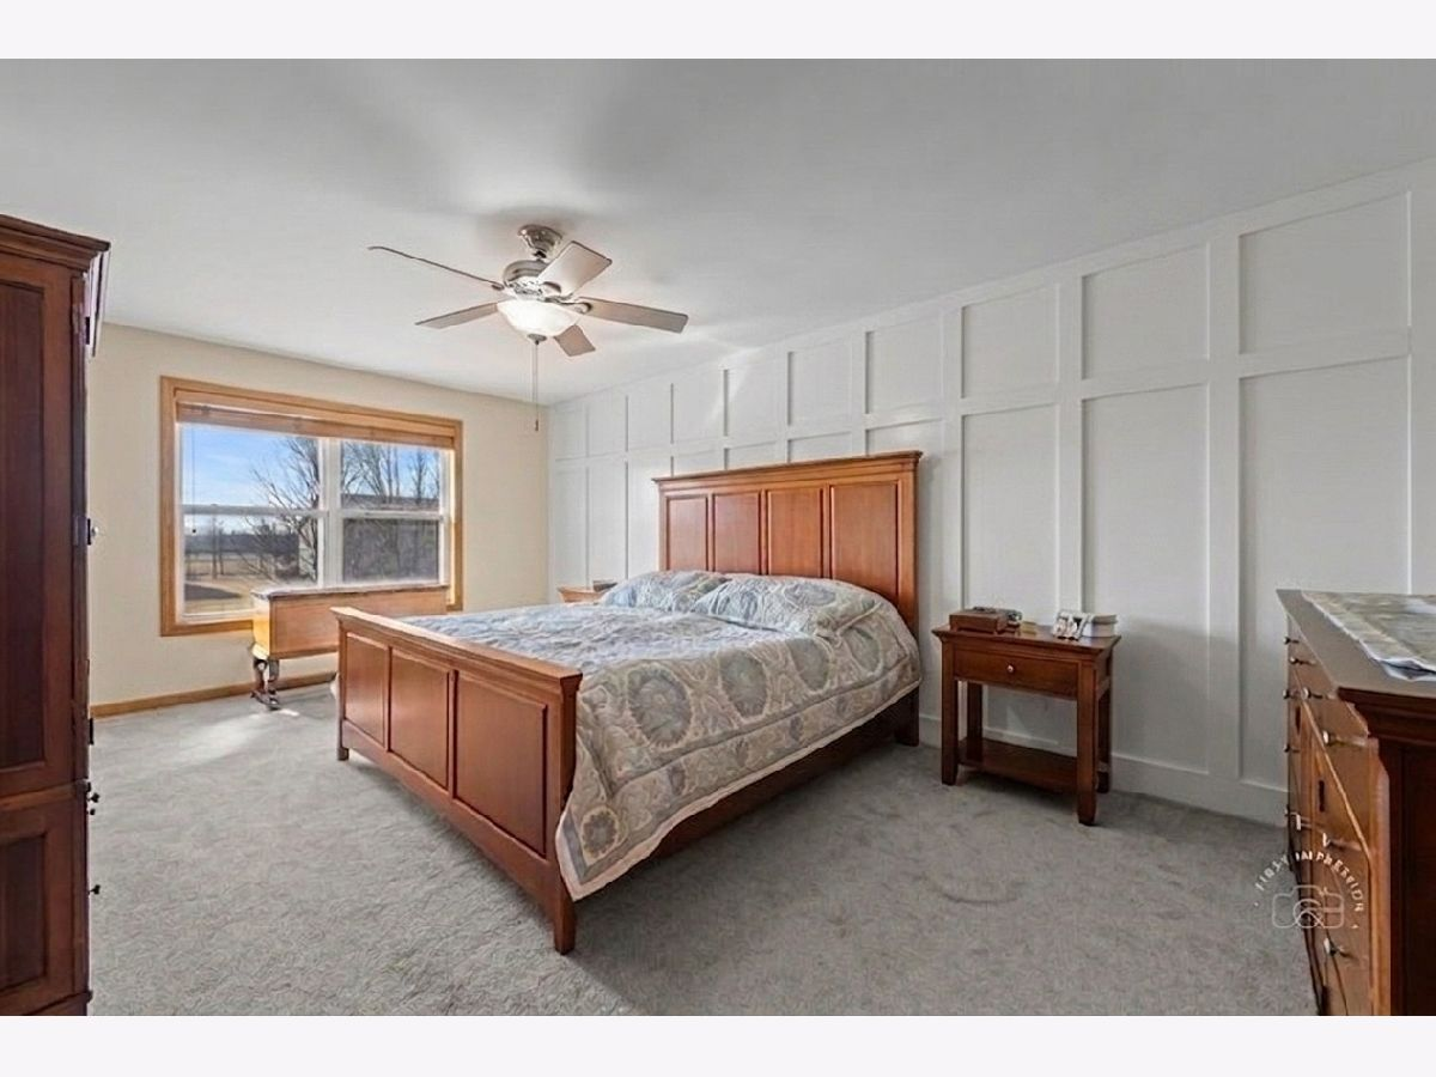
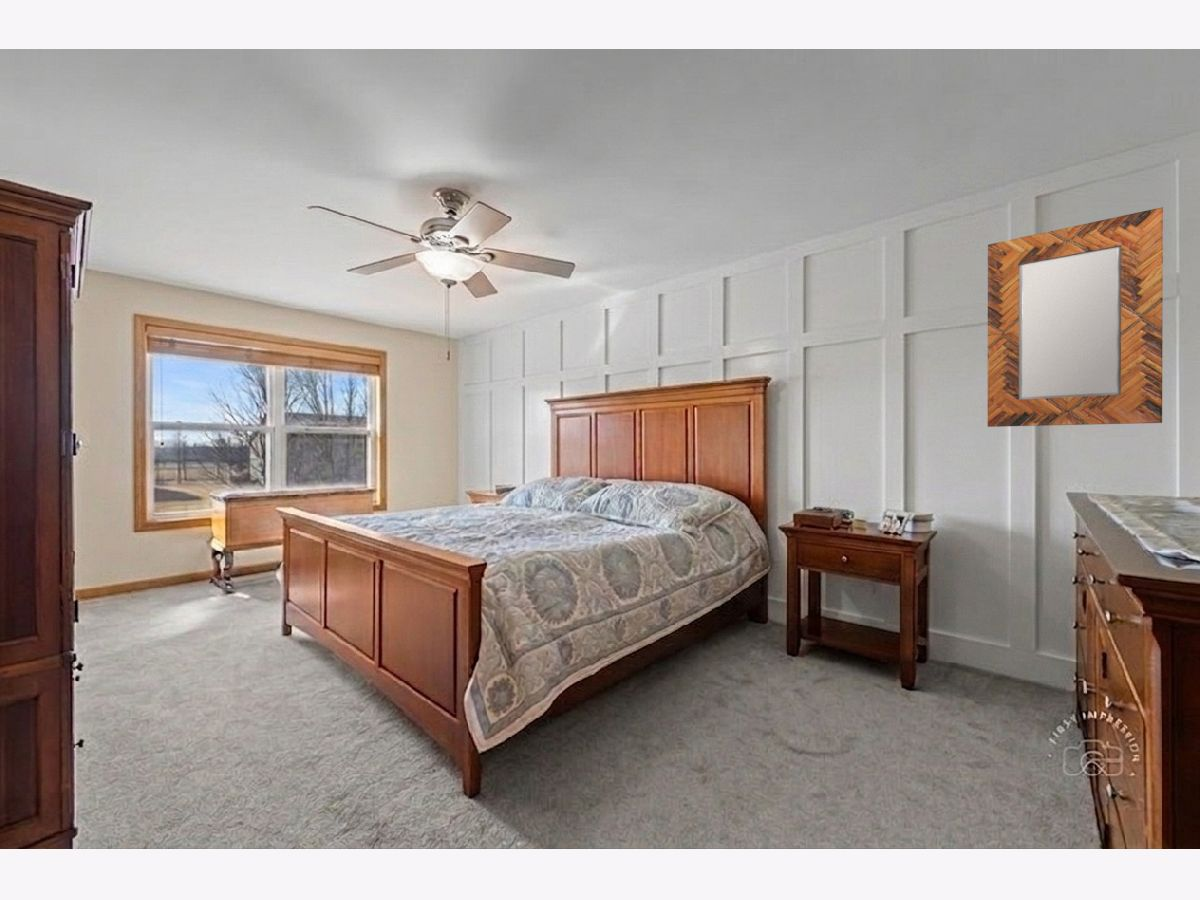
+ home mirror (1067, 326)
